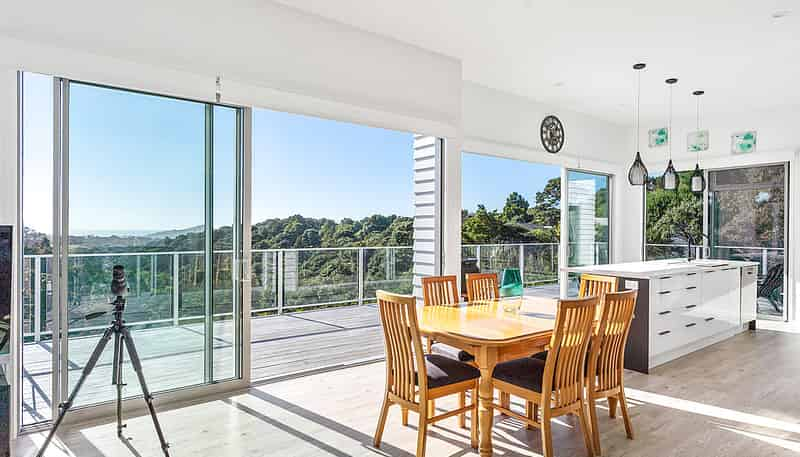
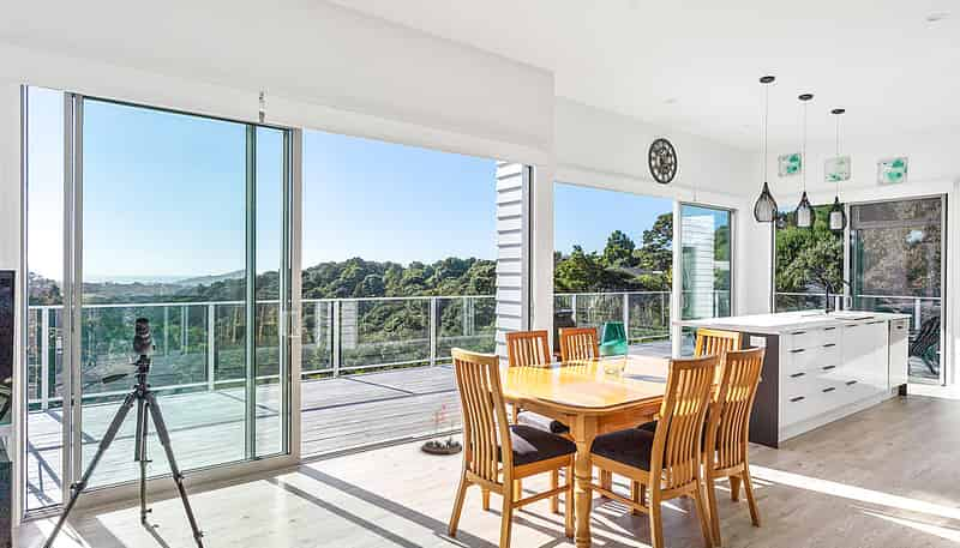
+ decorative plant (436, 429)
